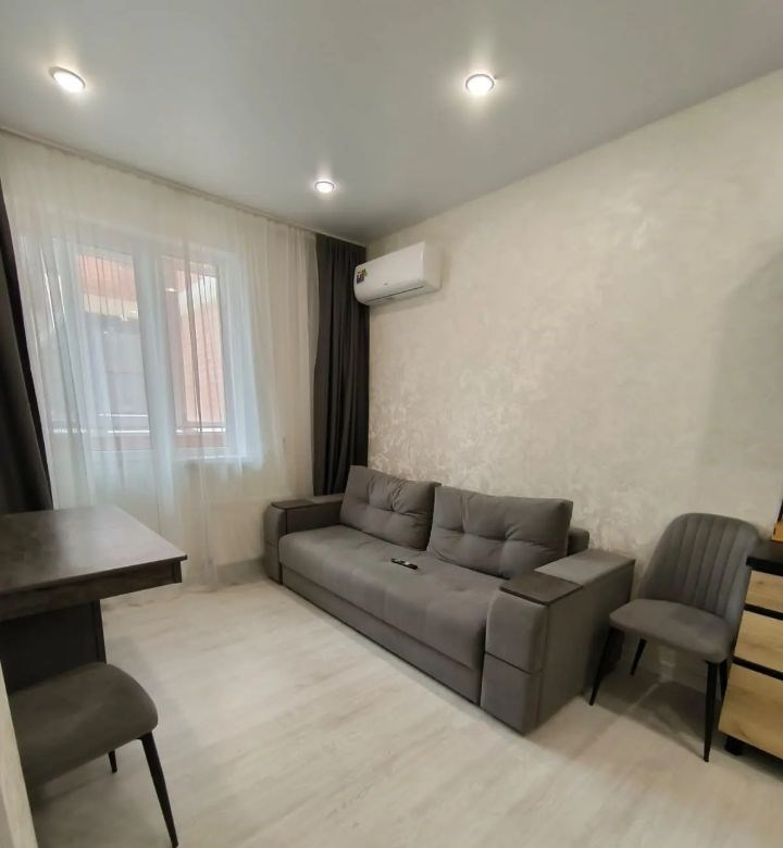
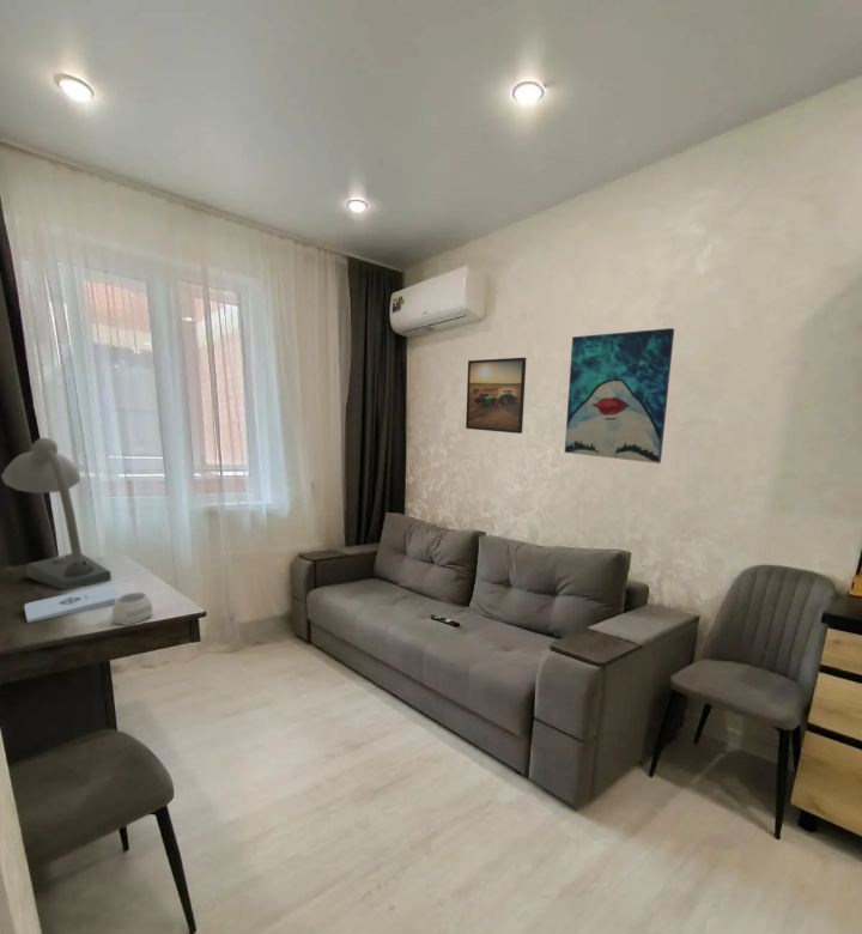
+ mug (130, 606)
+ desk lamp (62, 507)
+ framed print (493, 395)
+ wall art (614, 396)
+ notepad (73, 602)
